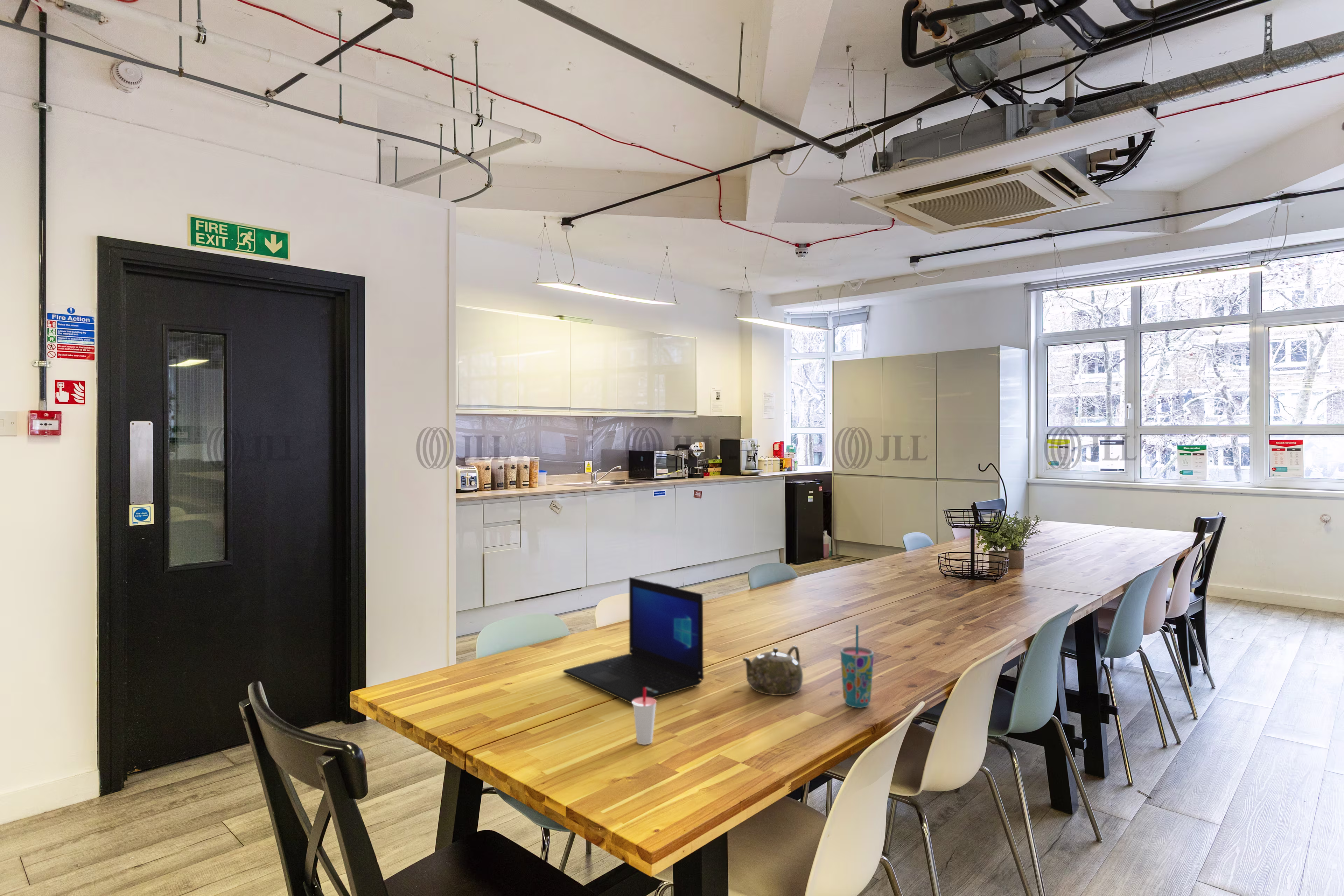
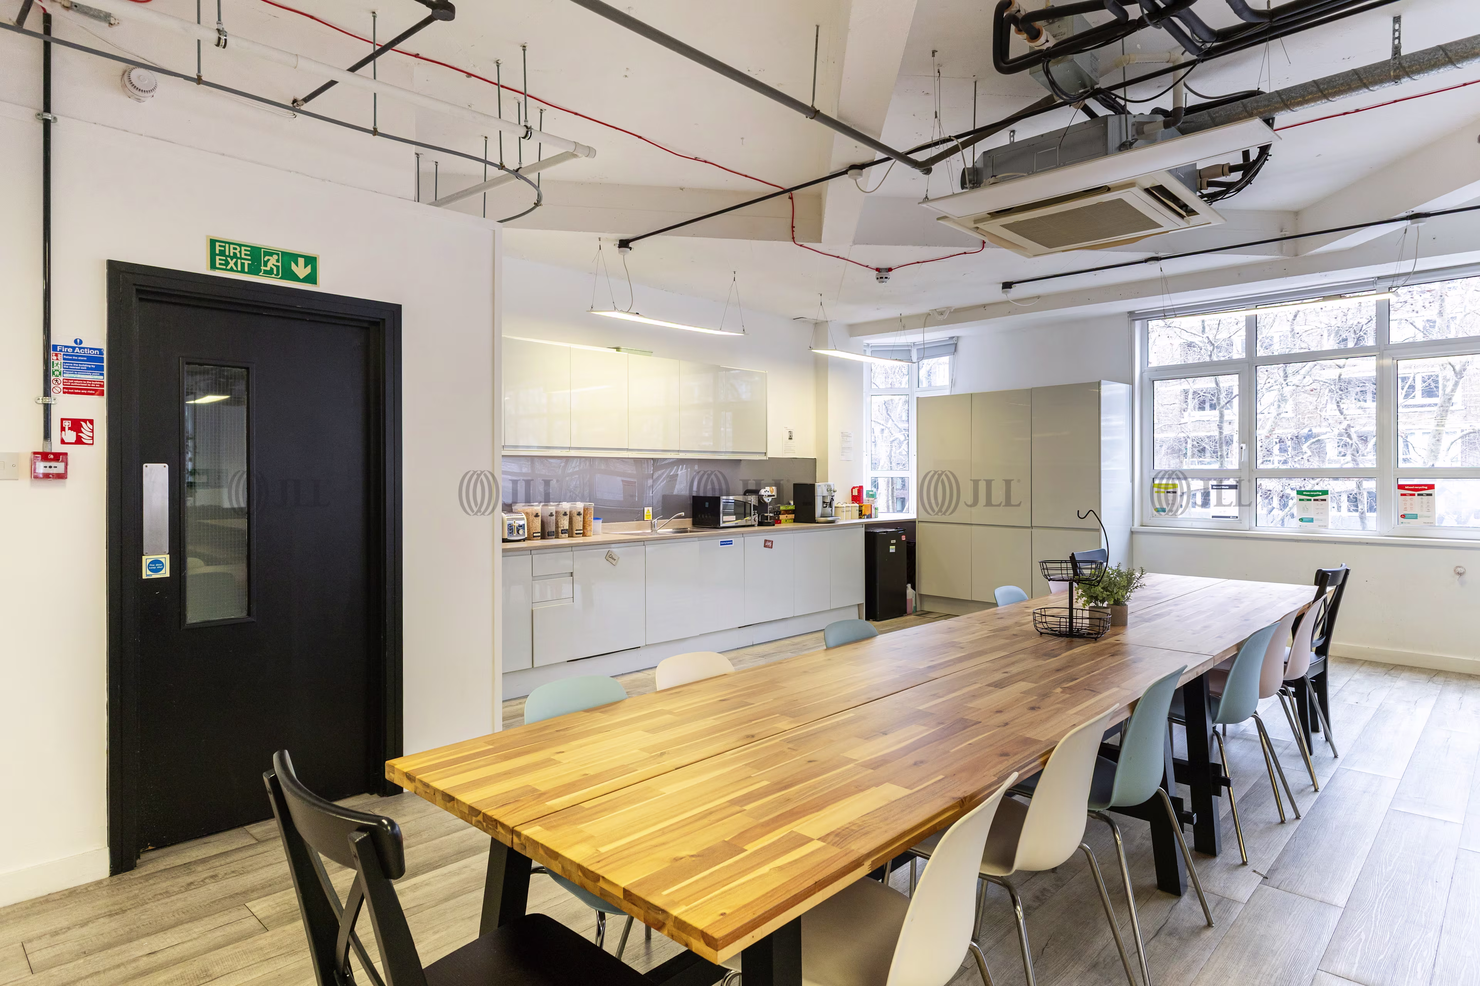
- cup (857, 664)
- laptop (632, 635)
- cup (644, 714)
- teapot (772, 668)
